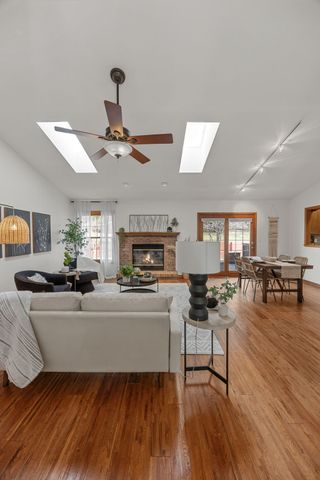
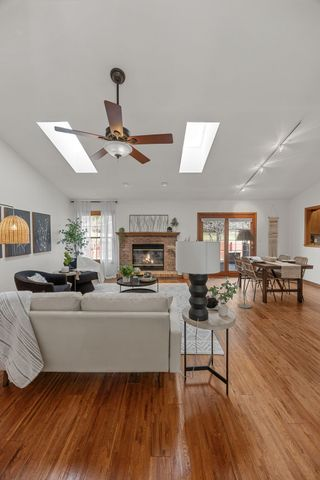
+ floor lamp (244, 268)
